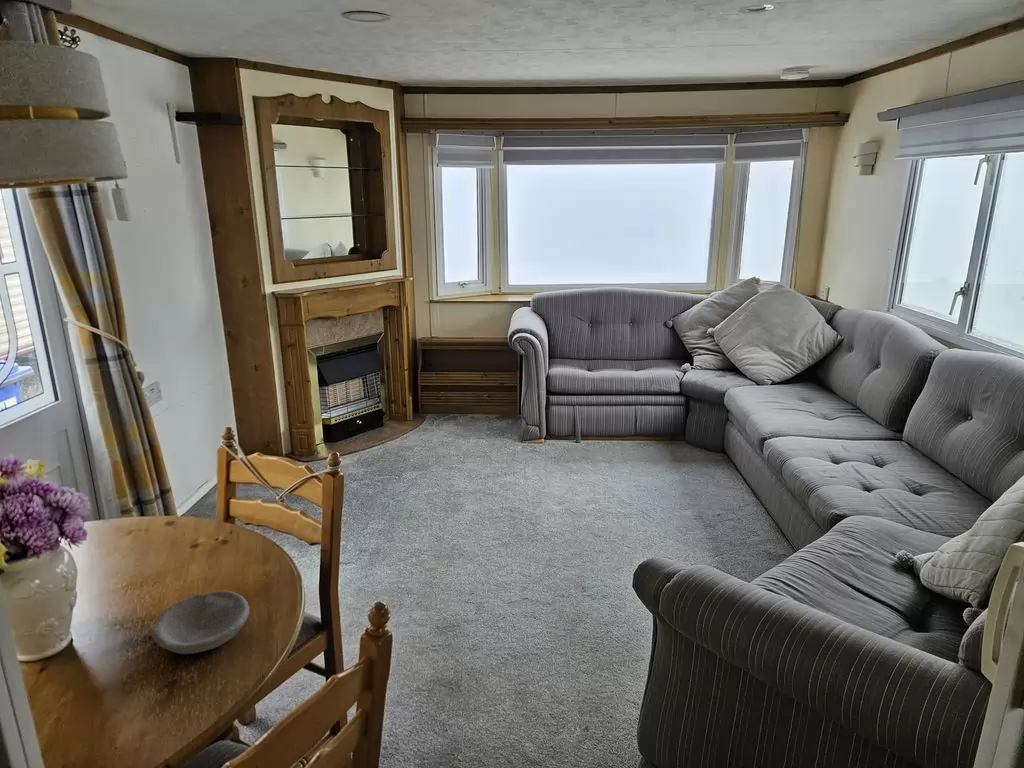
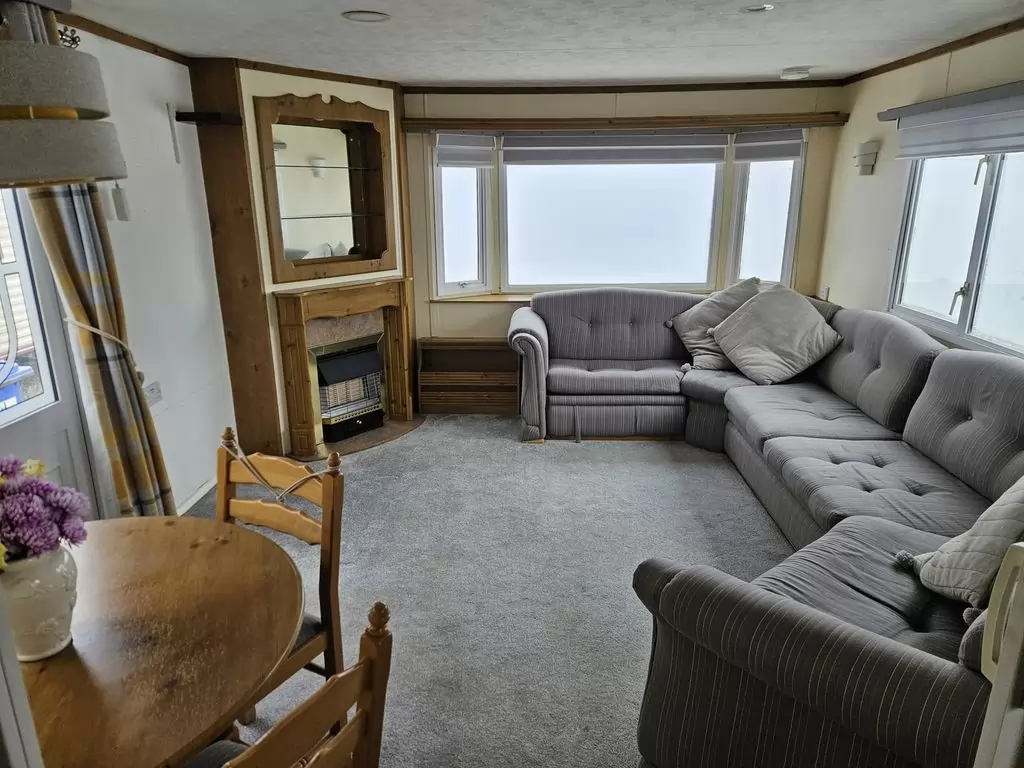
- bowl (203, 625)
